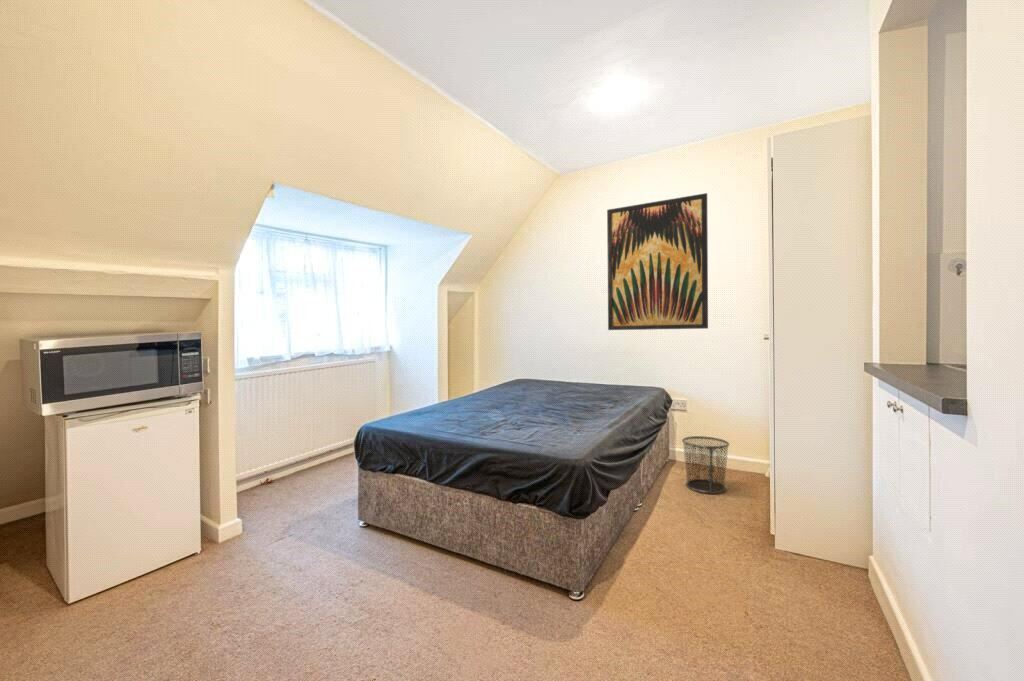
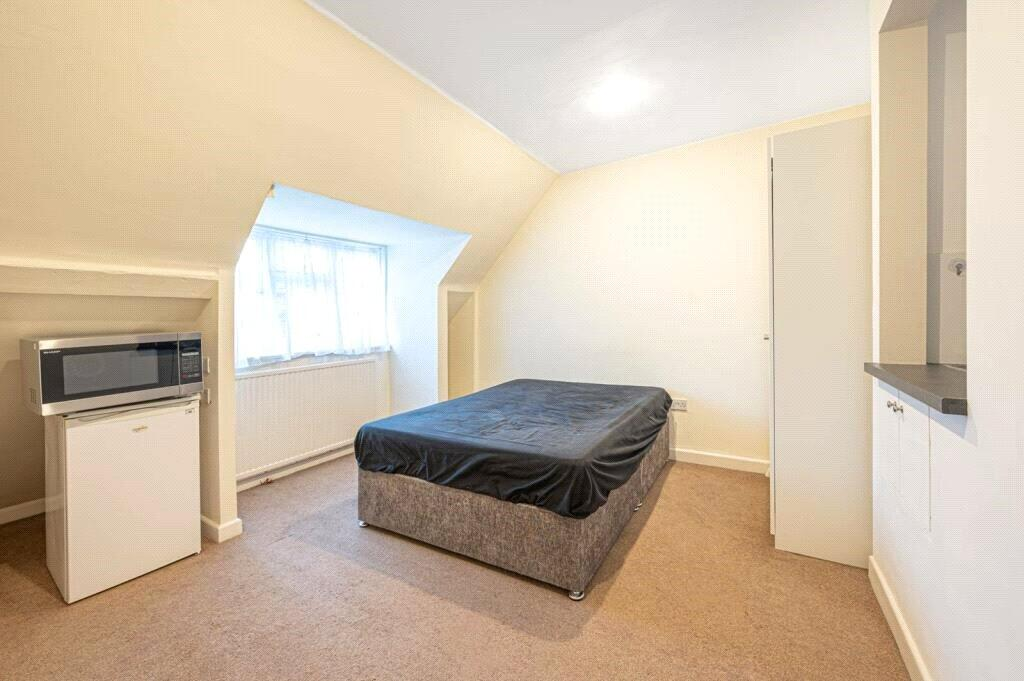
- wall art (654, 265)
- waste bin (705, 464)
